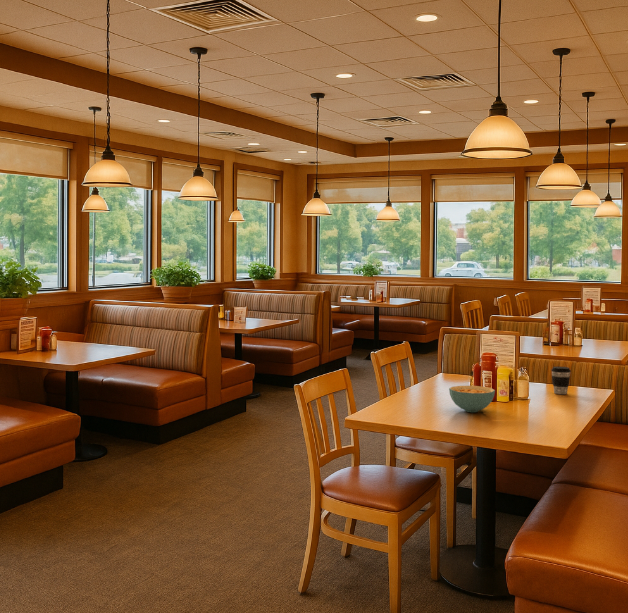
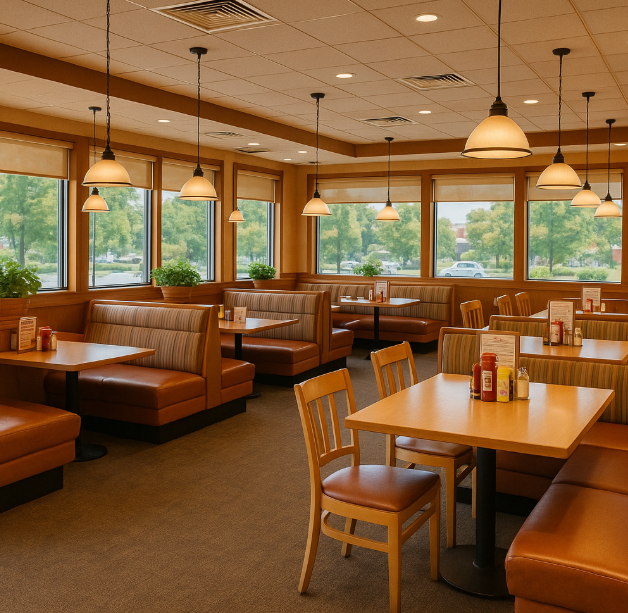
- coffee cup (560, 380)
- cereal bowl (471, 400)
